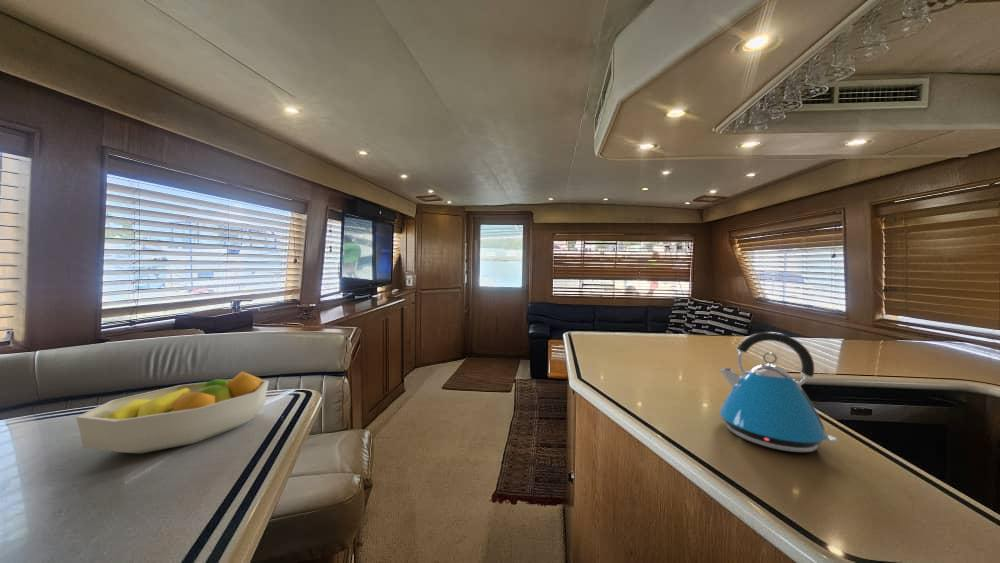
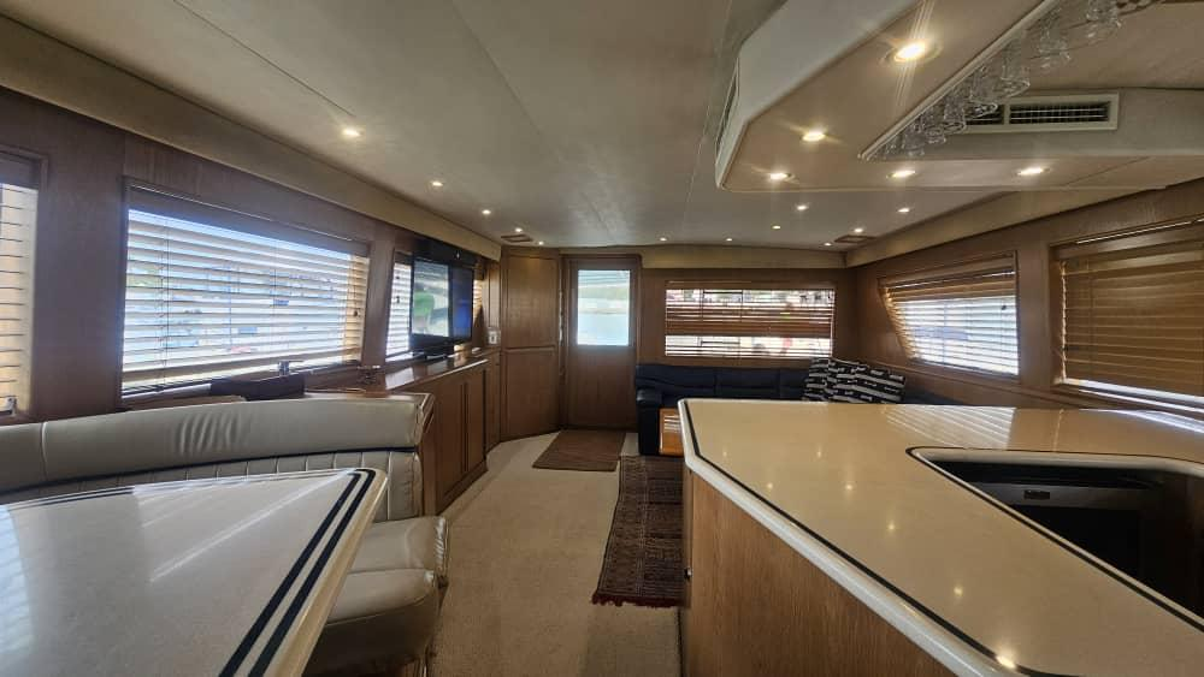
- fruit bowl (188, 405)
- kettle (773, 383)
